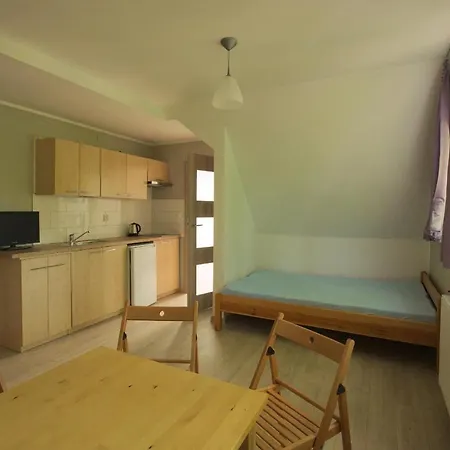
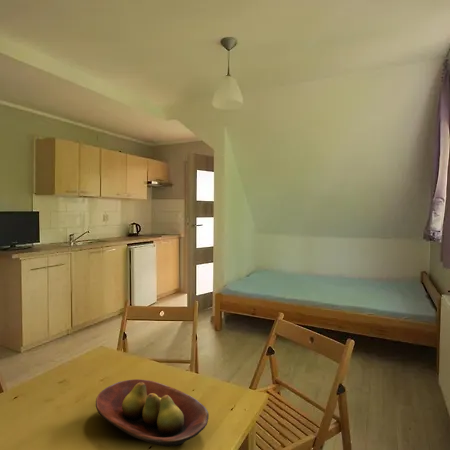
+ fruit bowl (150, 407)
